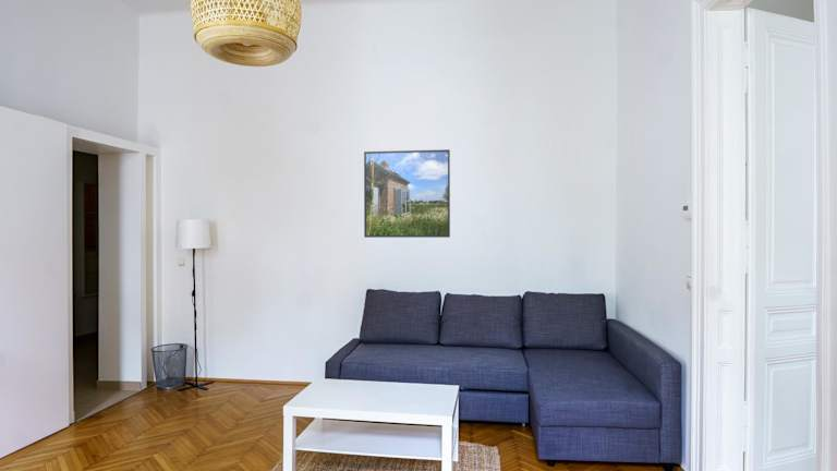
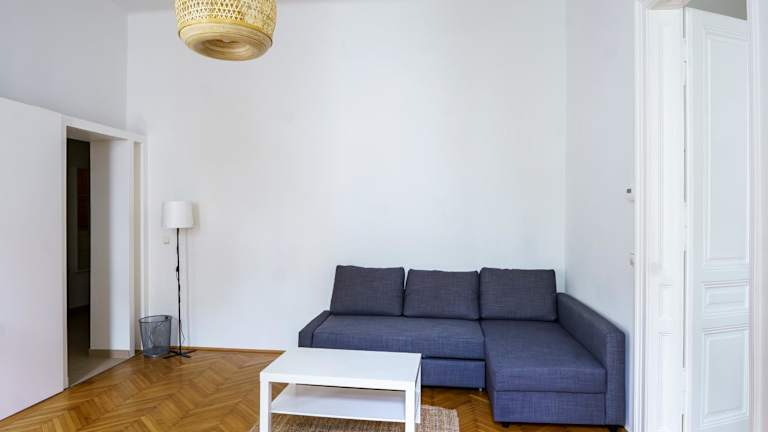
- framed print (407, 194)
